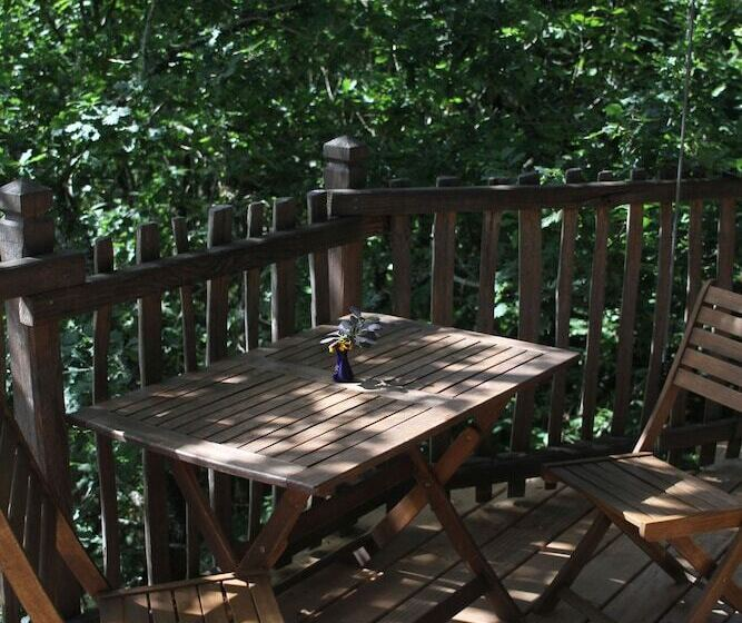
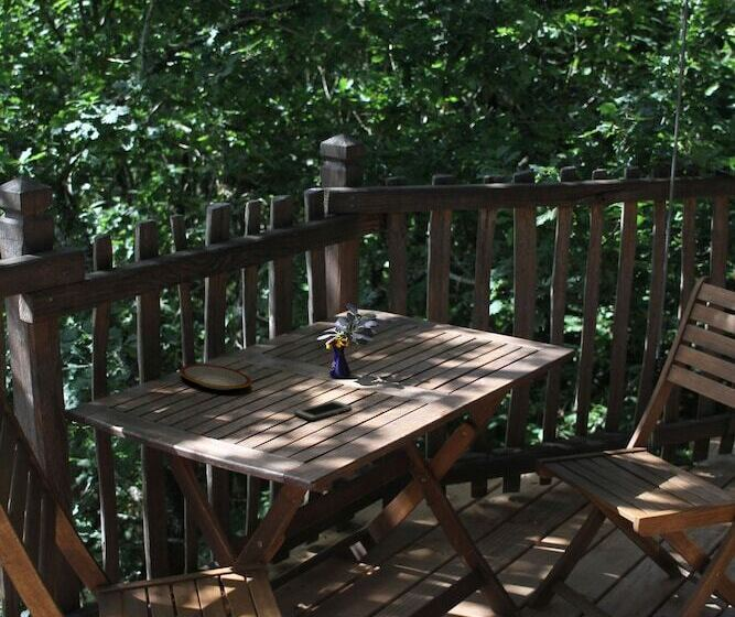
+ plate (215, 379)
+ cell phone (323, 410)
